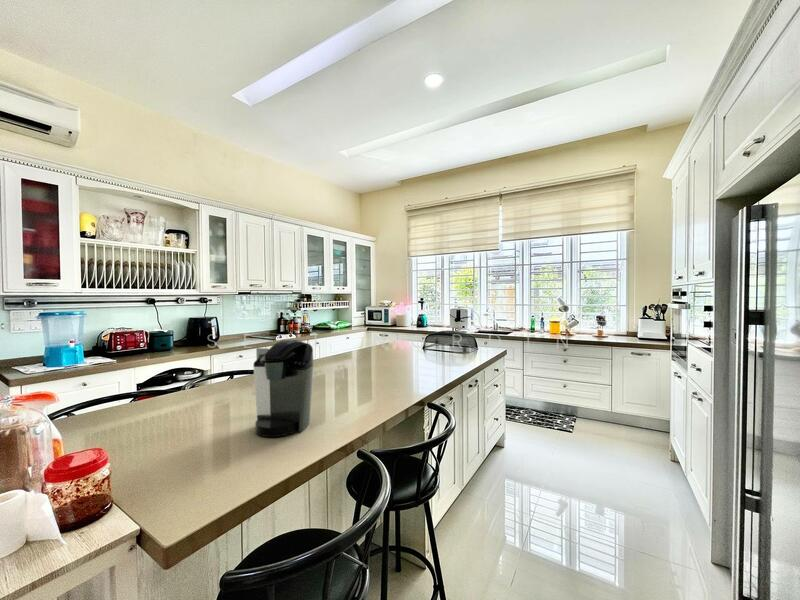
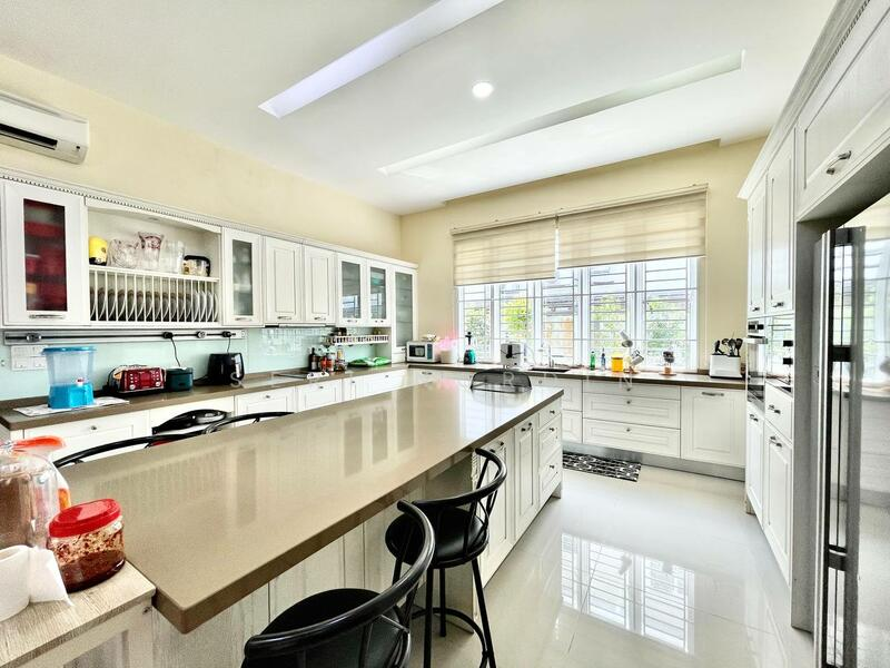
- coffee maker (272, 381)
